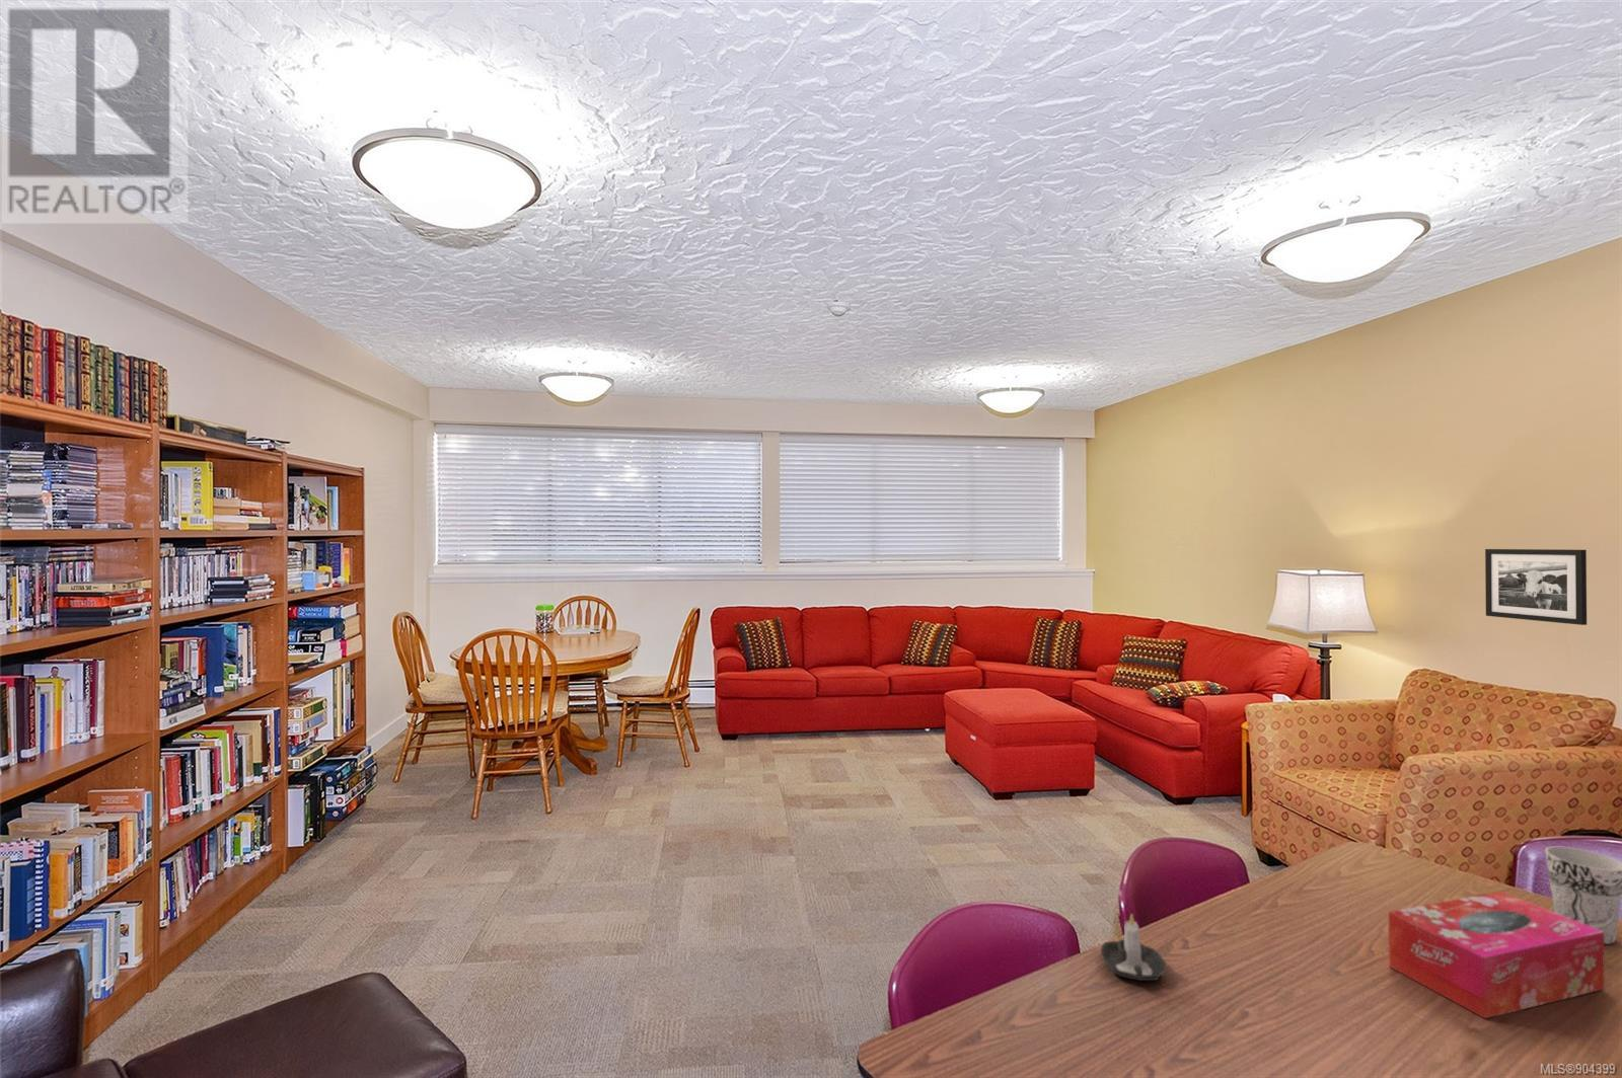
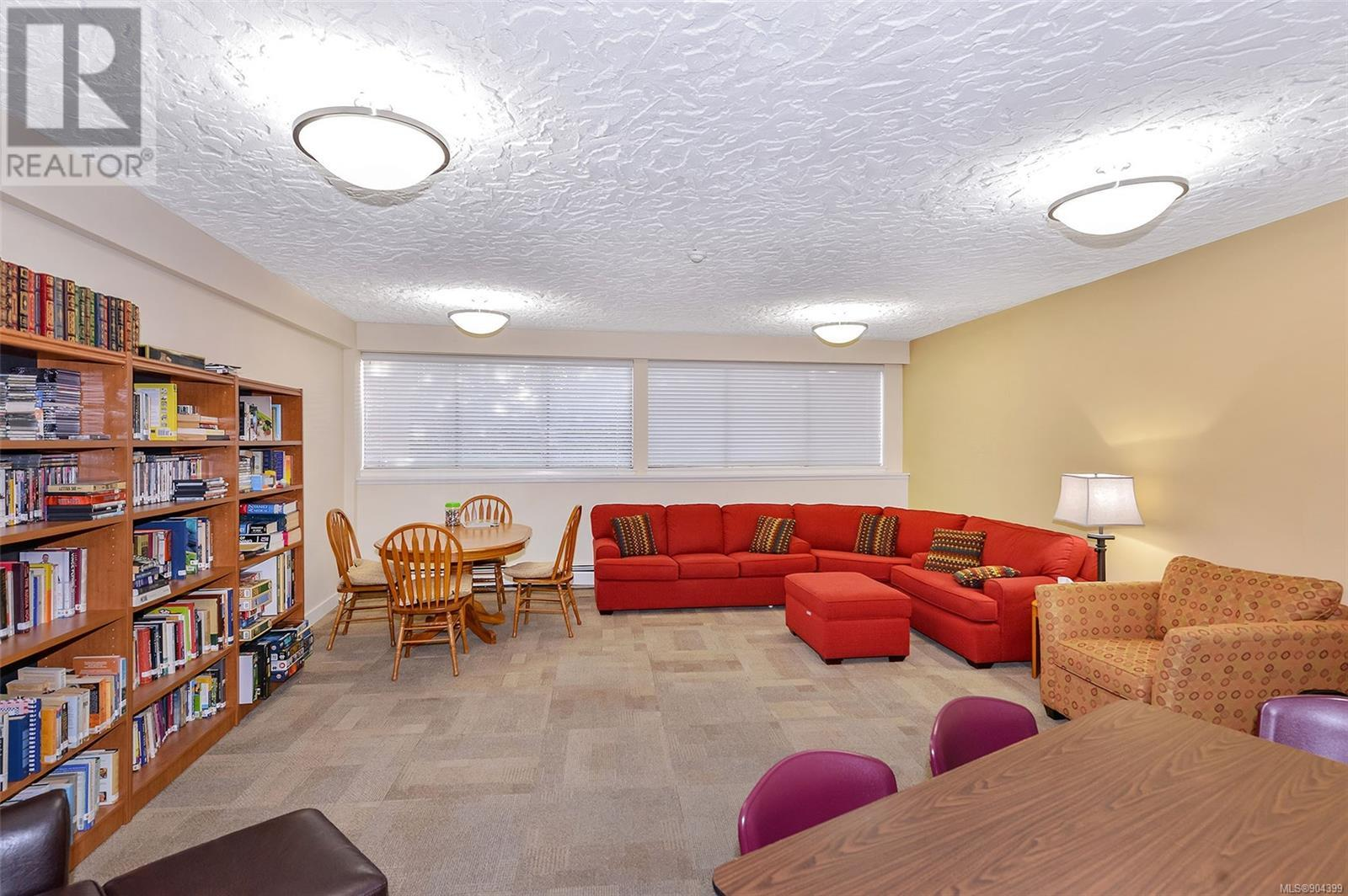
- cup (1585, 895)
- candle (1133, 942)
- picture frame (1533, 585)
- tissue box (1493, 949)
